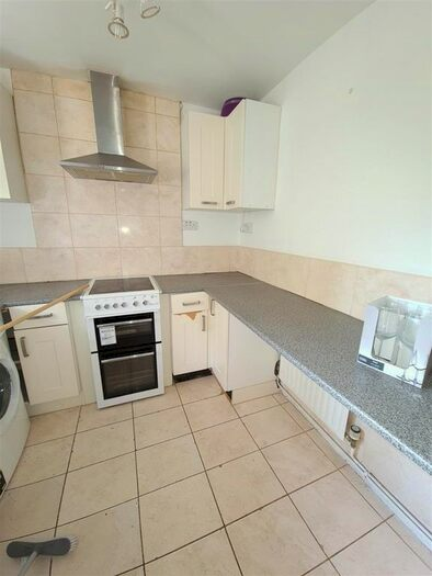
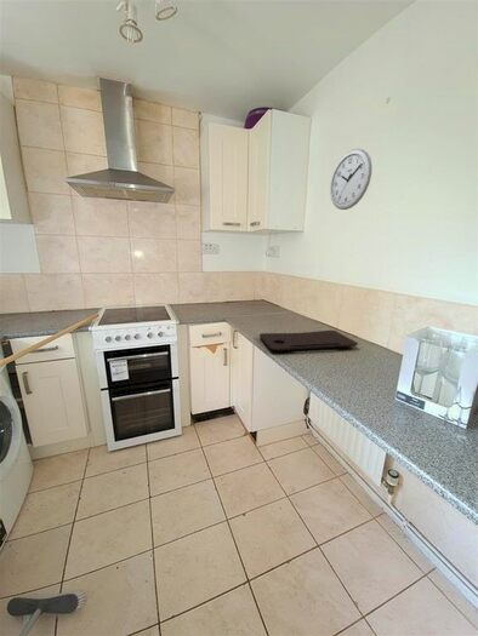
+ cutting board (306, 340)
+ wall clock (347, 179)
